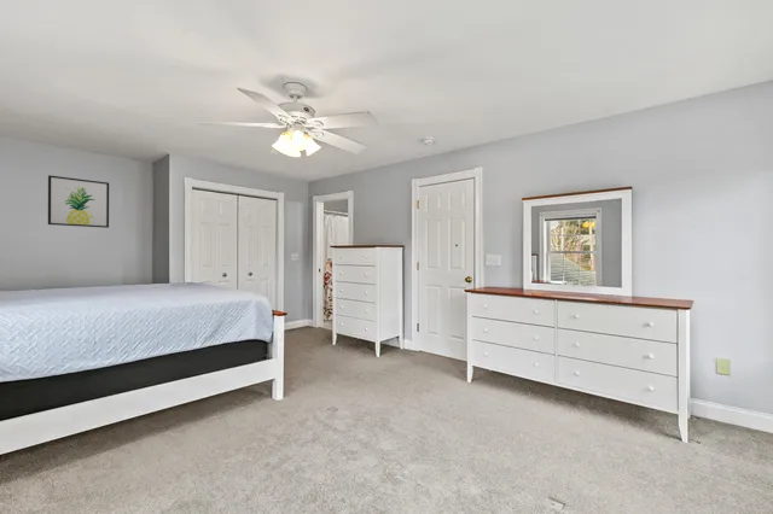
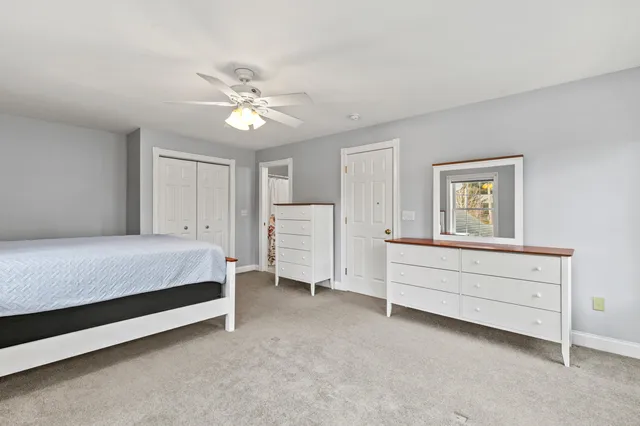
- wall art (80, 203)
